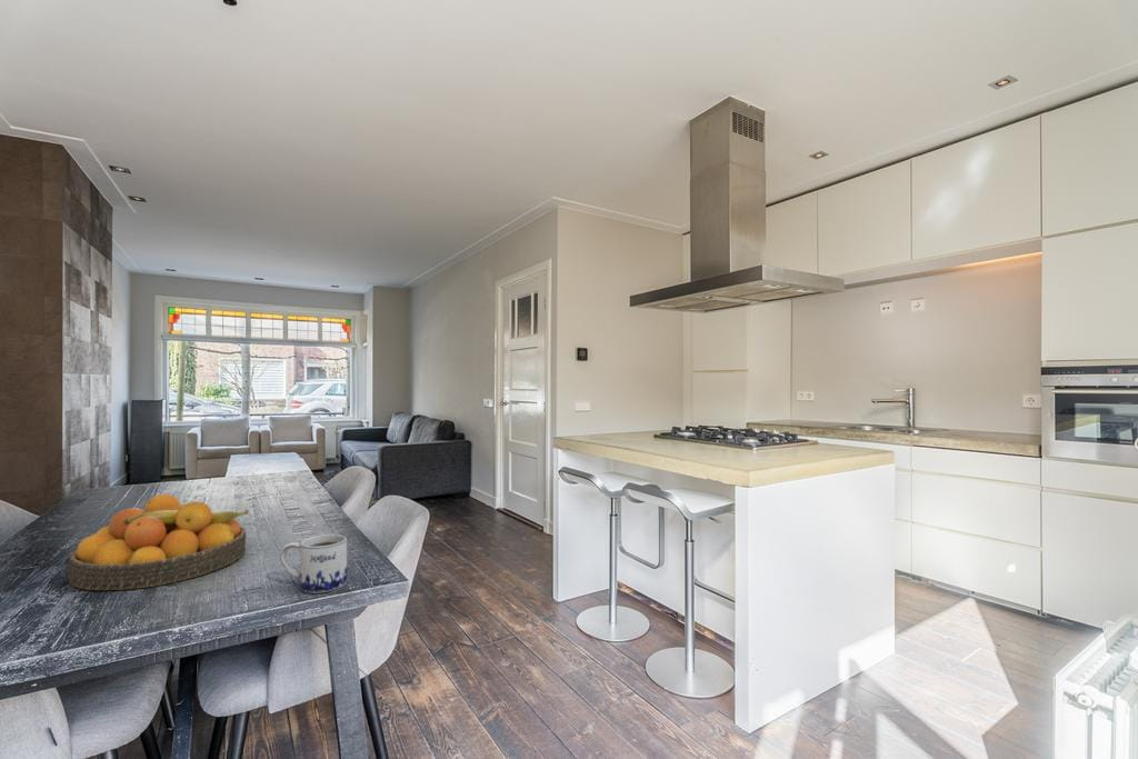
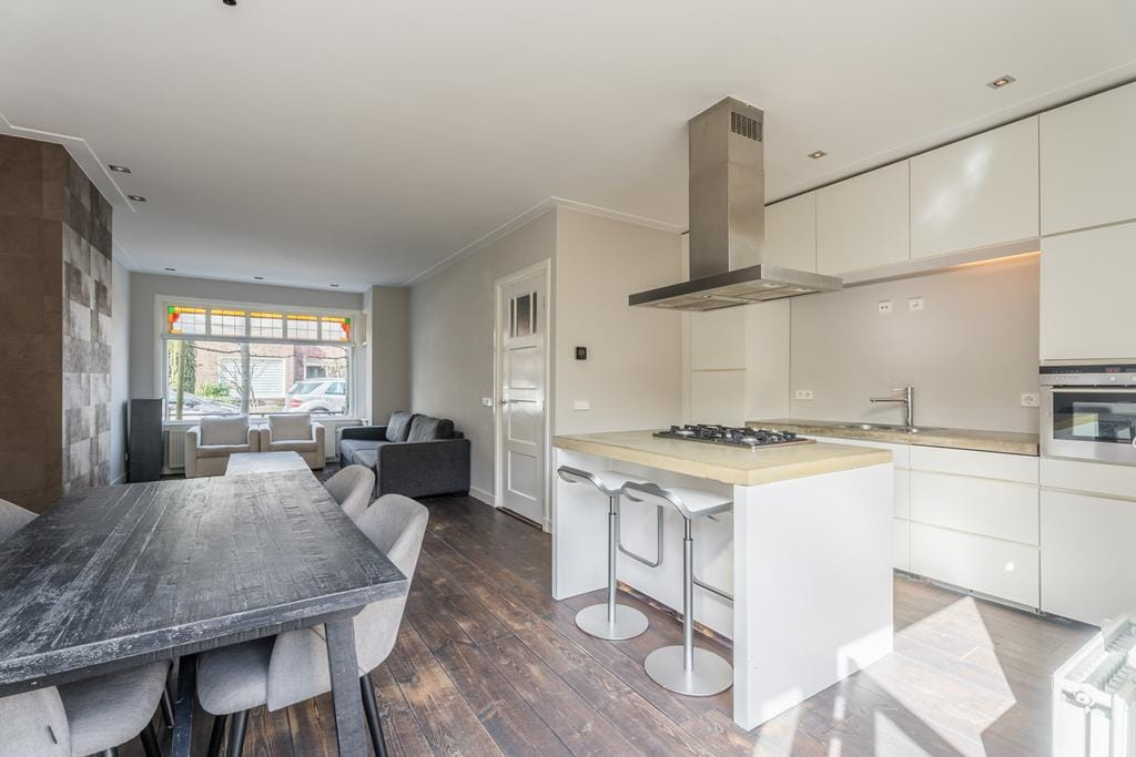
- mug (317, 562)
- fruit bowl (163, 532)
